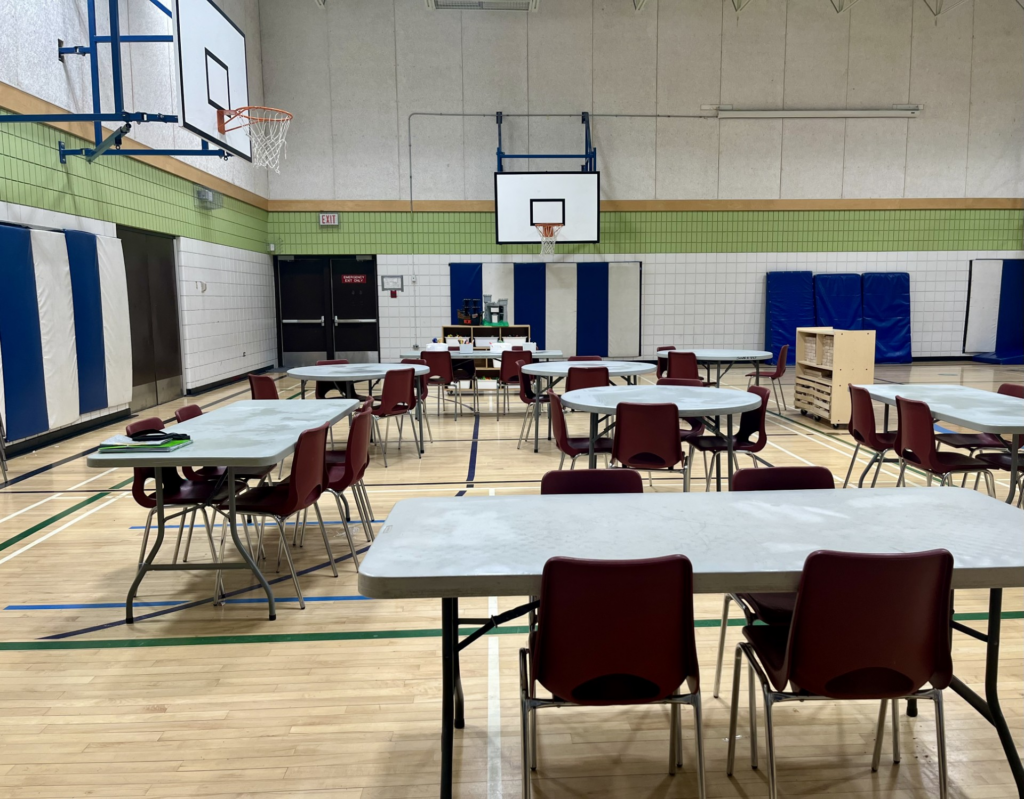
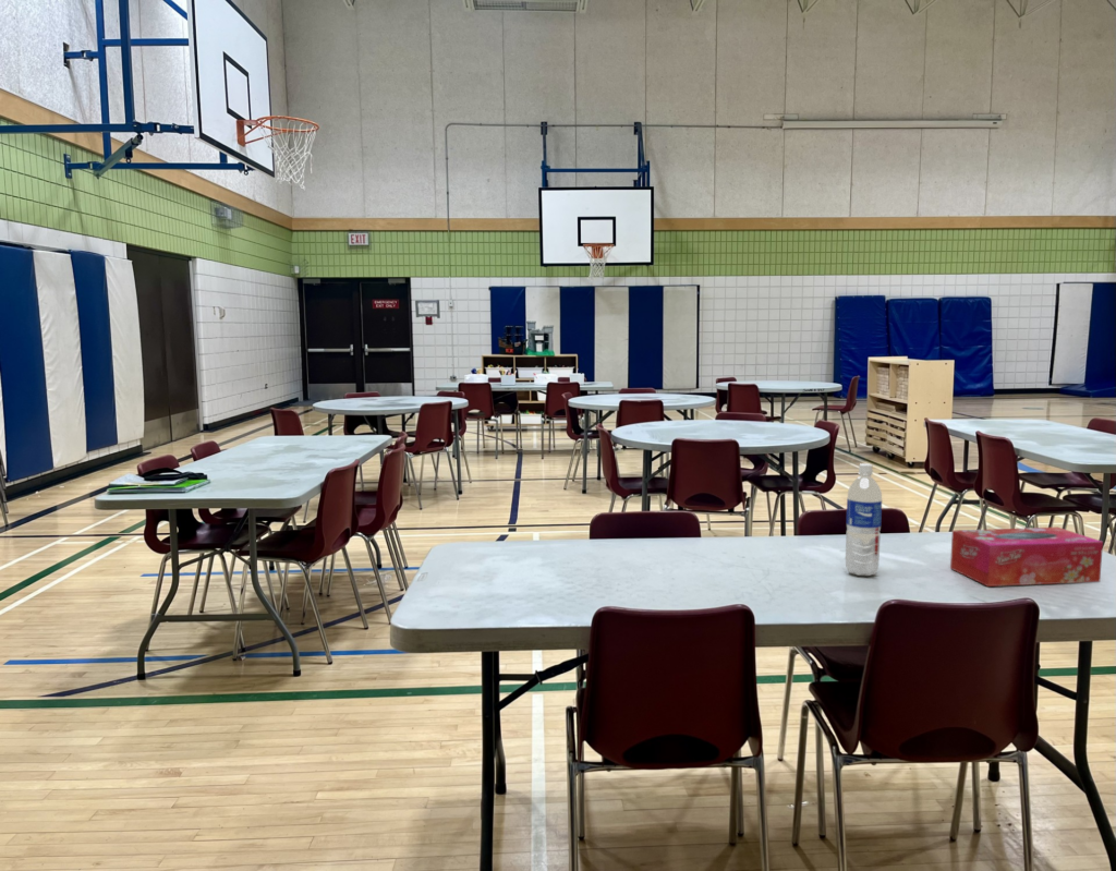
+ water bottle (863, 519)
+ tissue box (1023, 555)
